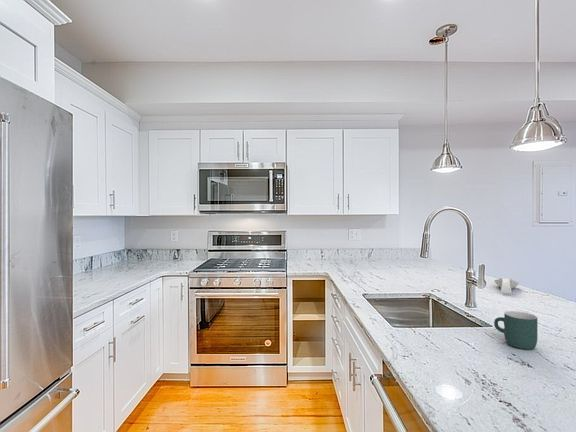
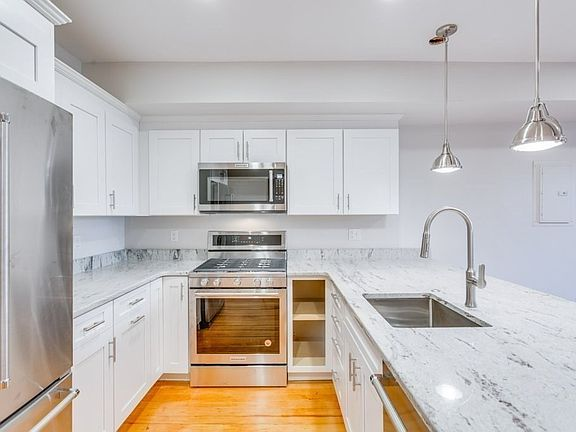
- mug (514, 328)
- spoon rest (506, 283)
